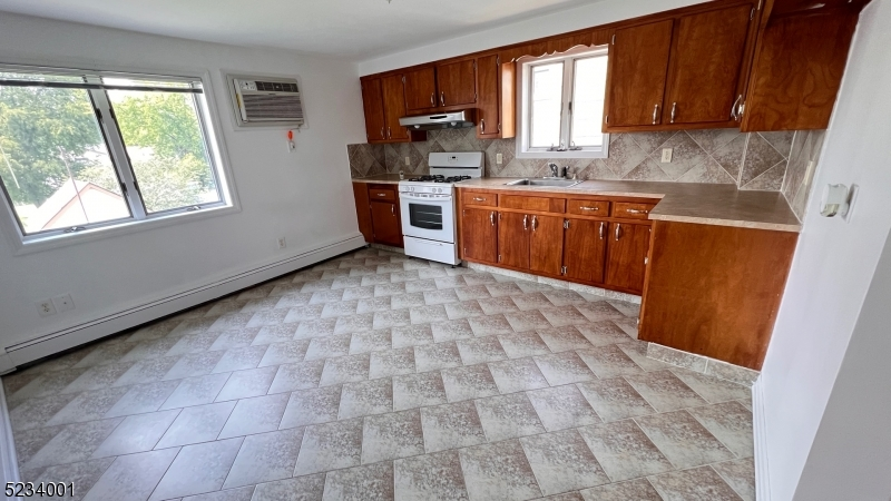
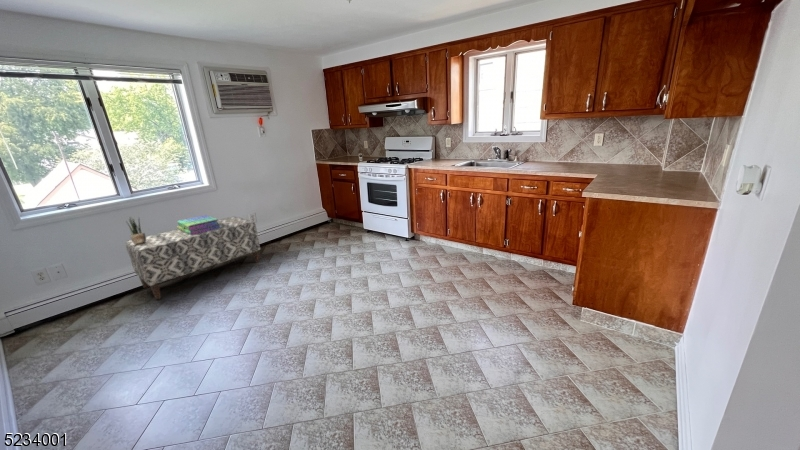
+ stack of books (198, 224)
+ potted plant (135, 229)
+ bench (200, 252)
